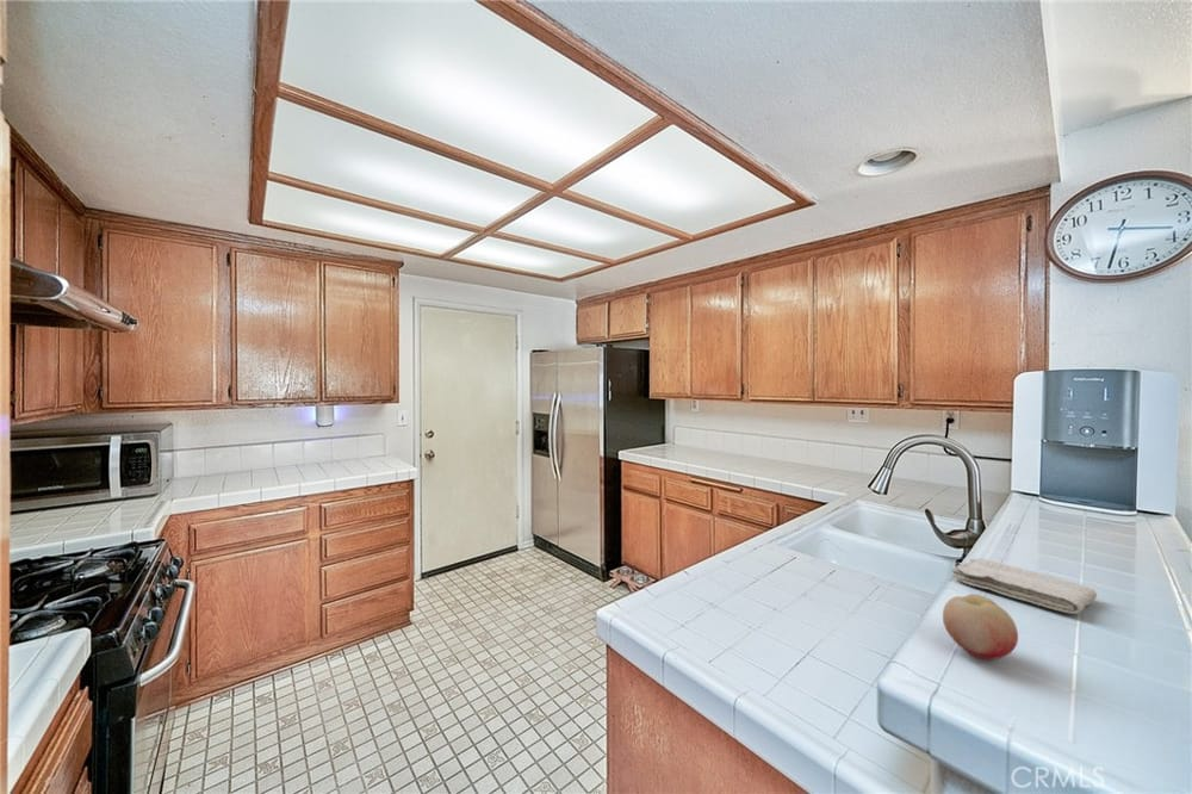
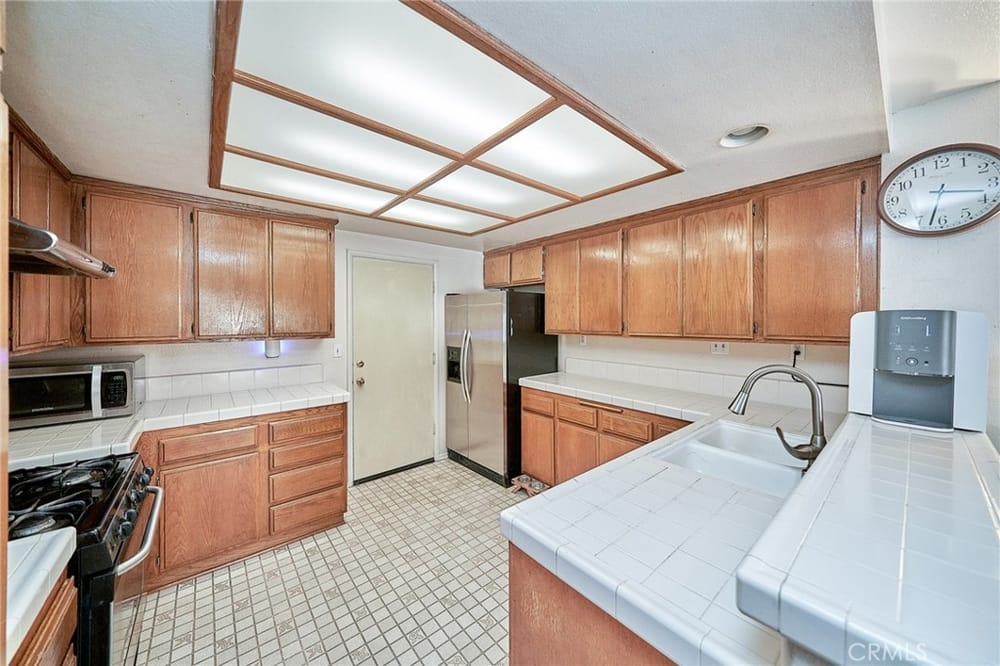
- washcloth (1019, 582)
- fruit (977, 626)
